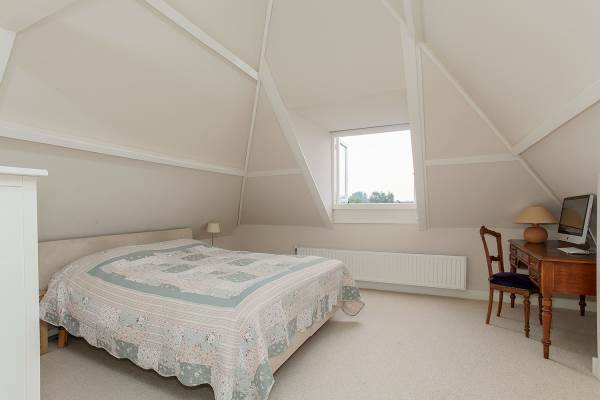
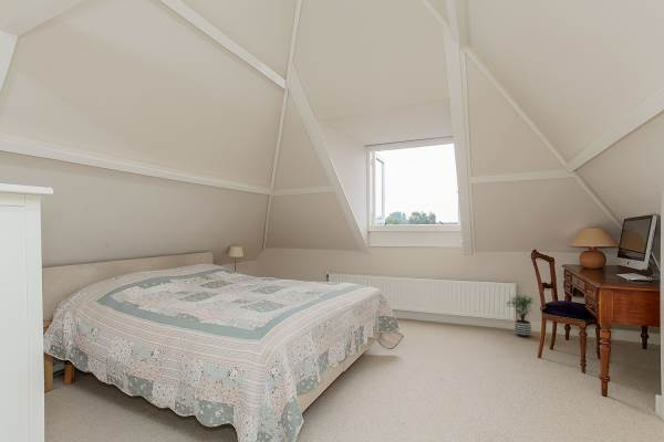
+ potted plant (521, 315)
